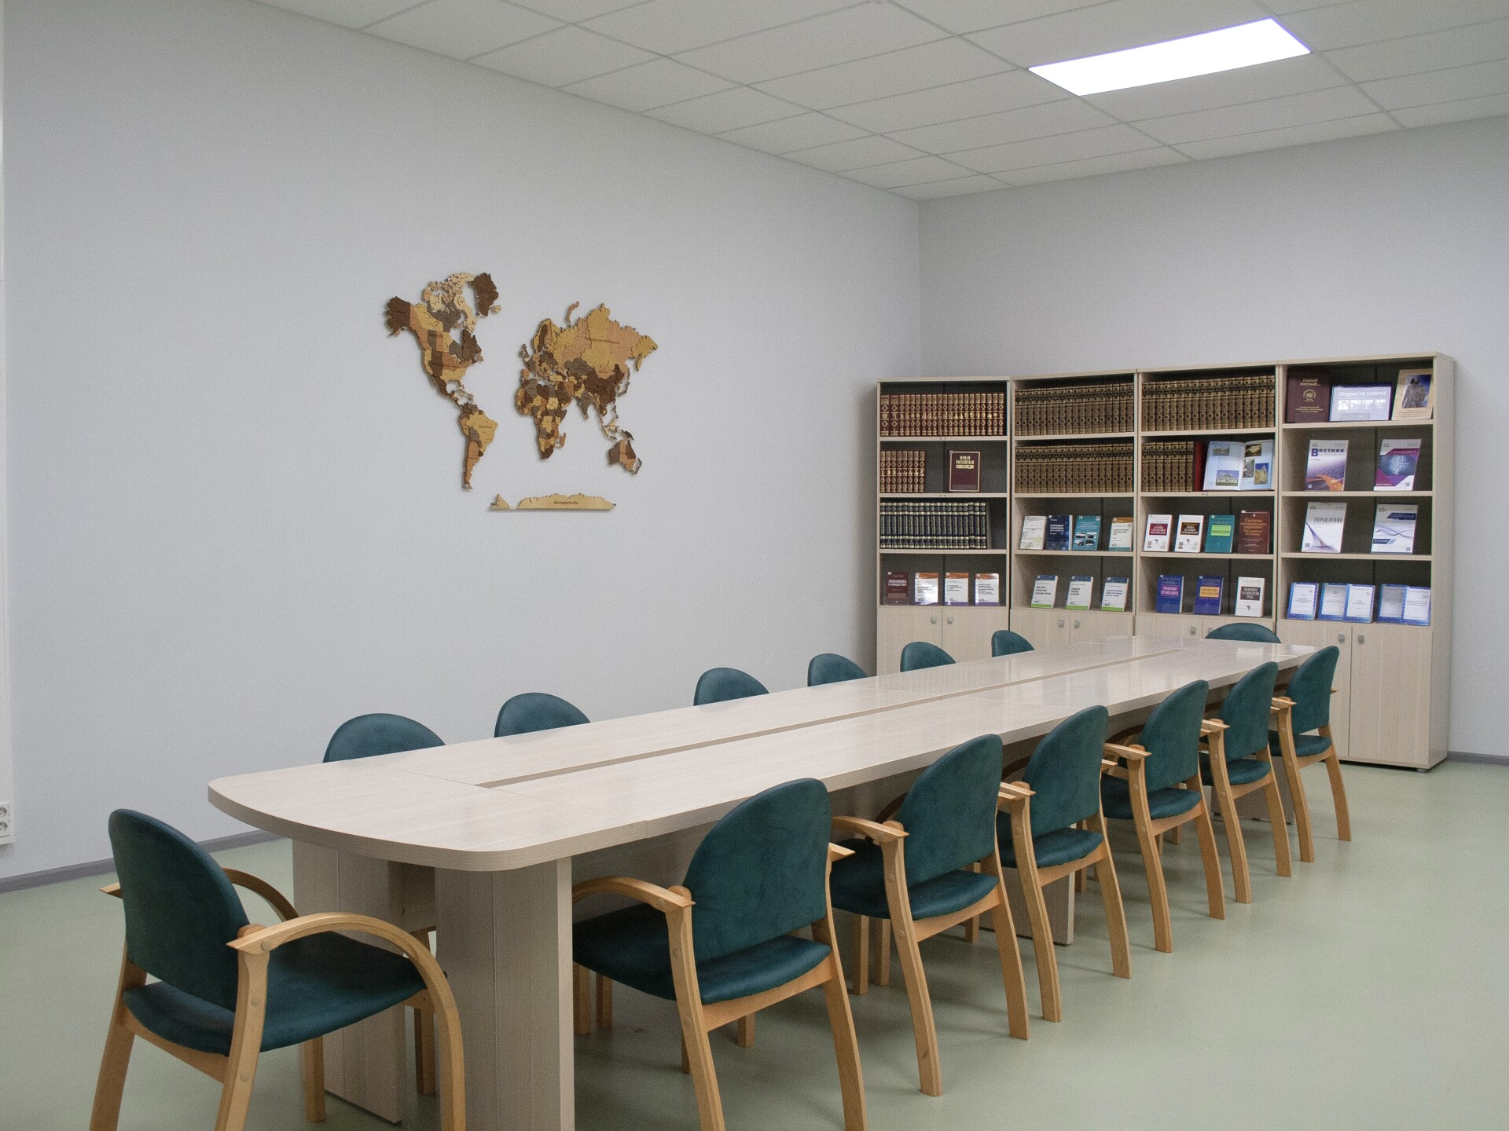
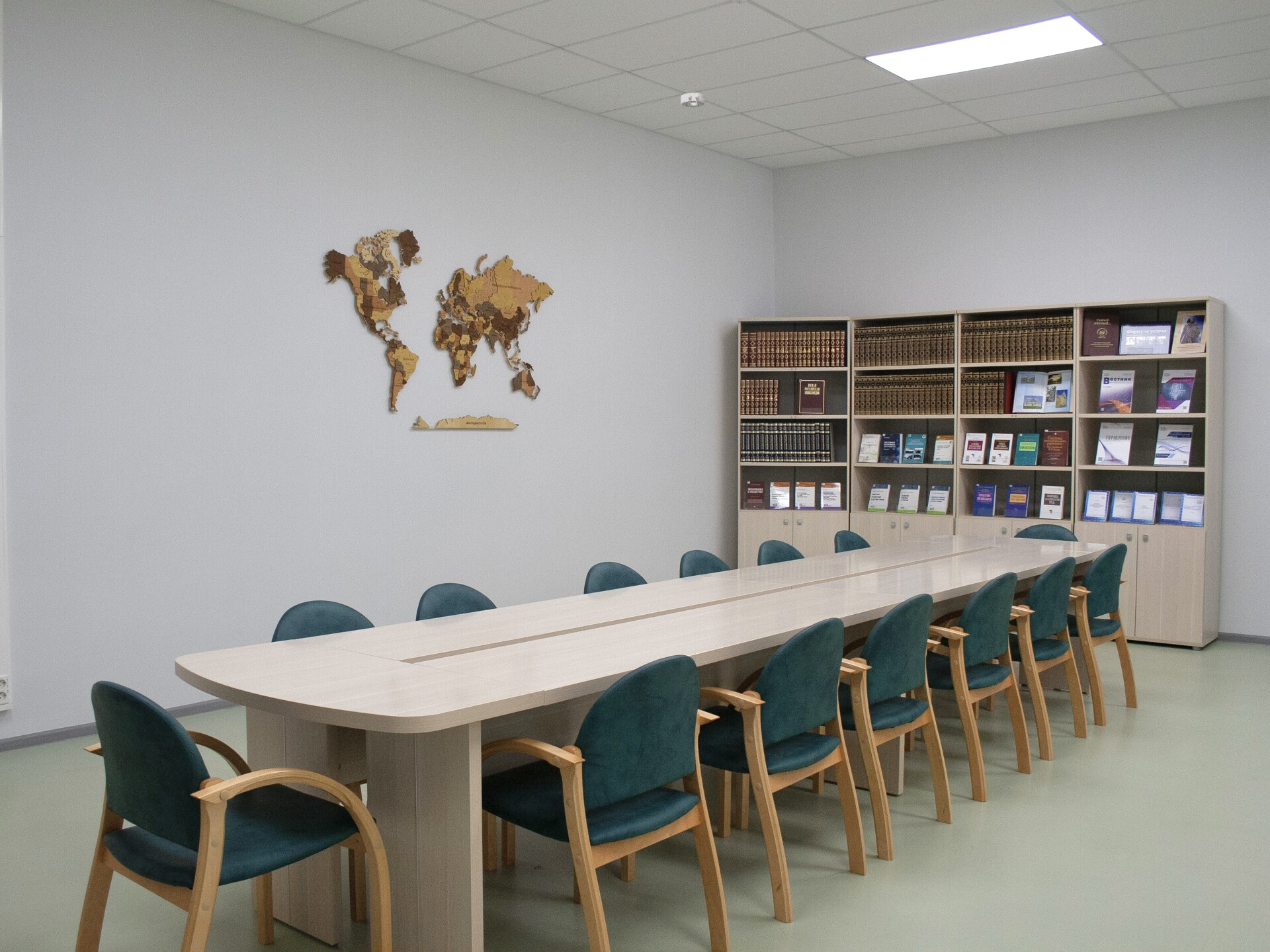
+ smoke detector (693, 99)
